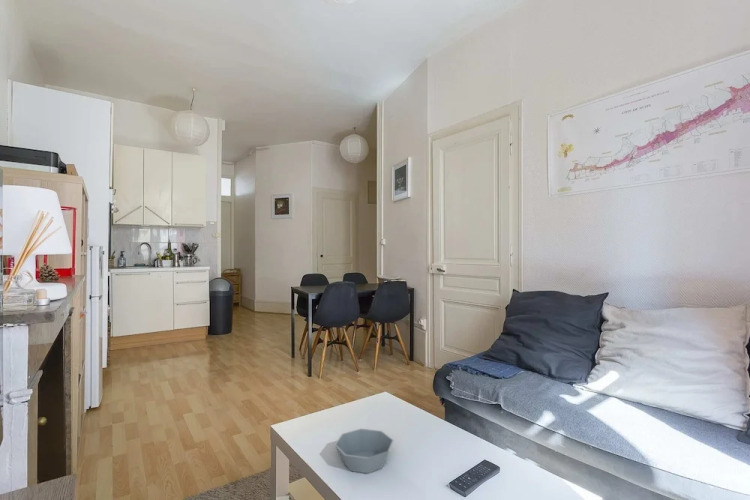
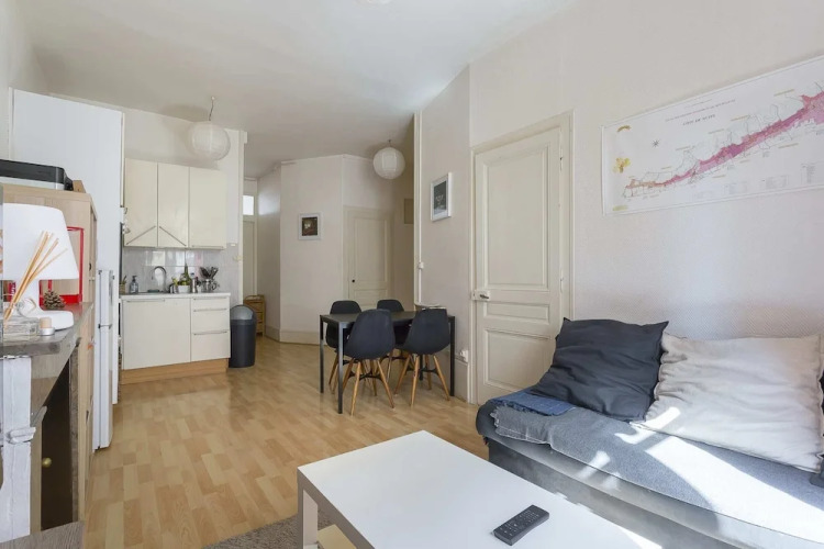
- bowl (364, 451)
